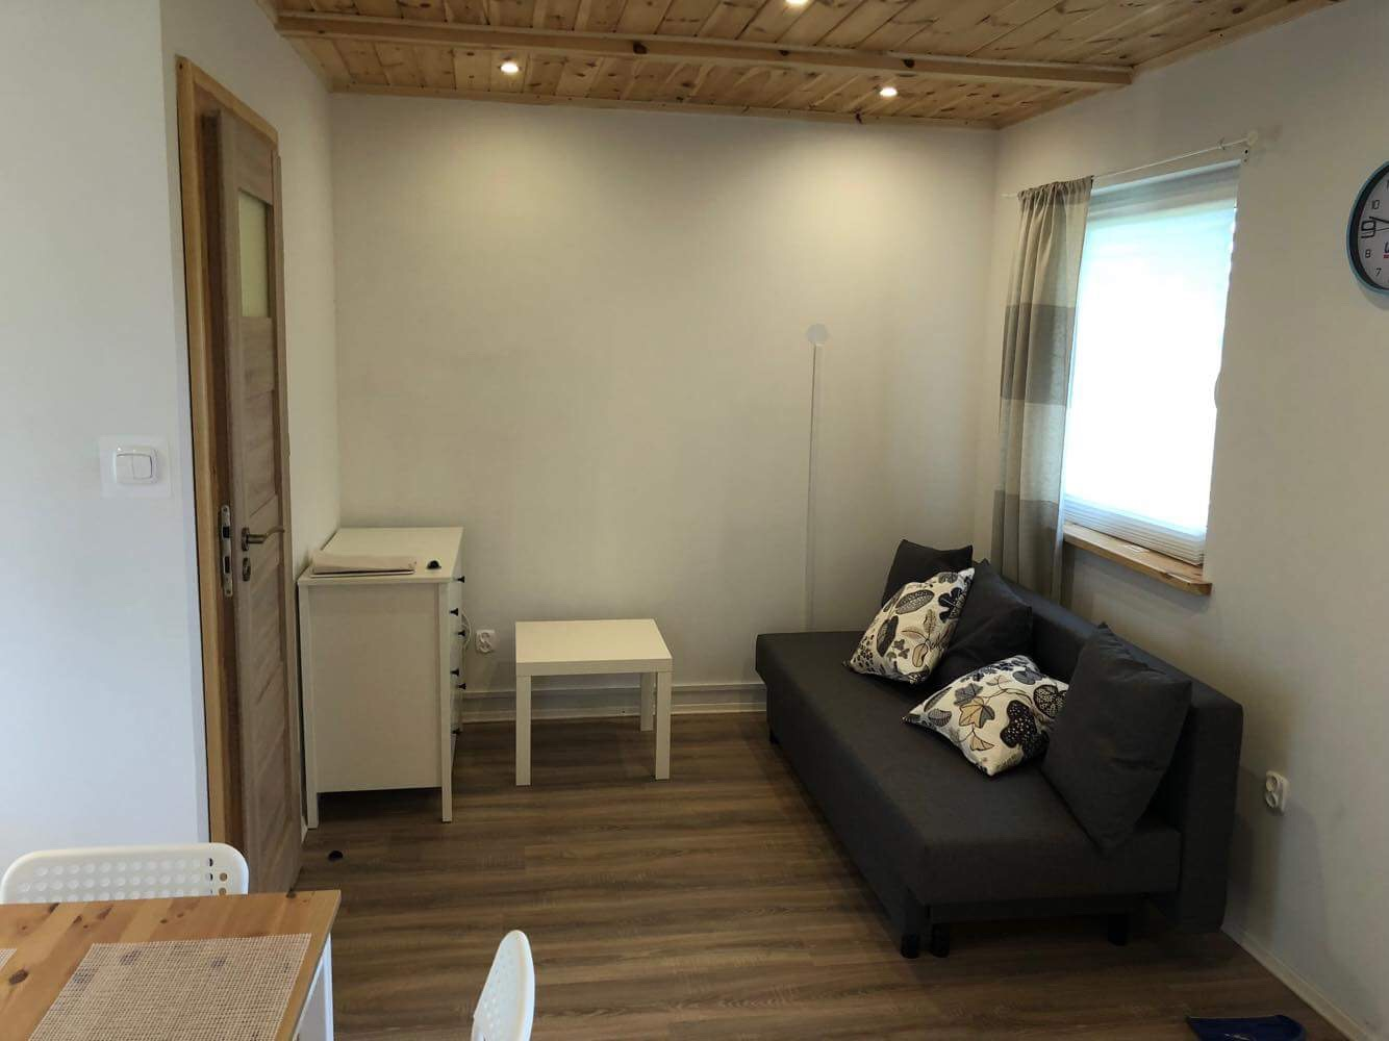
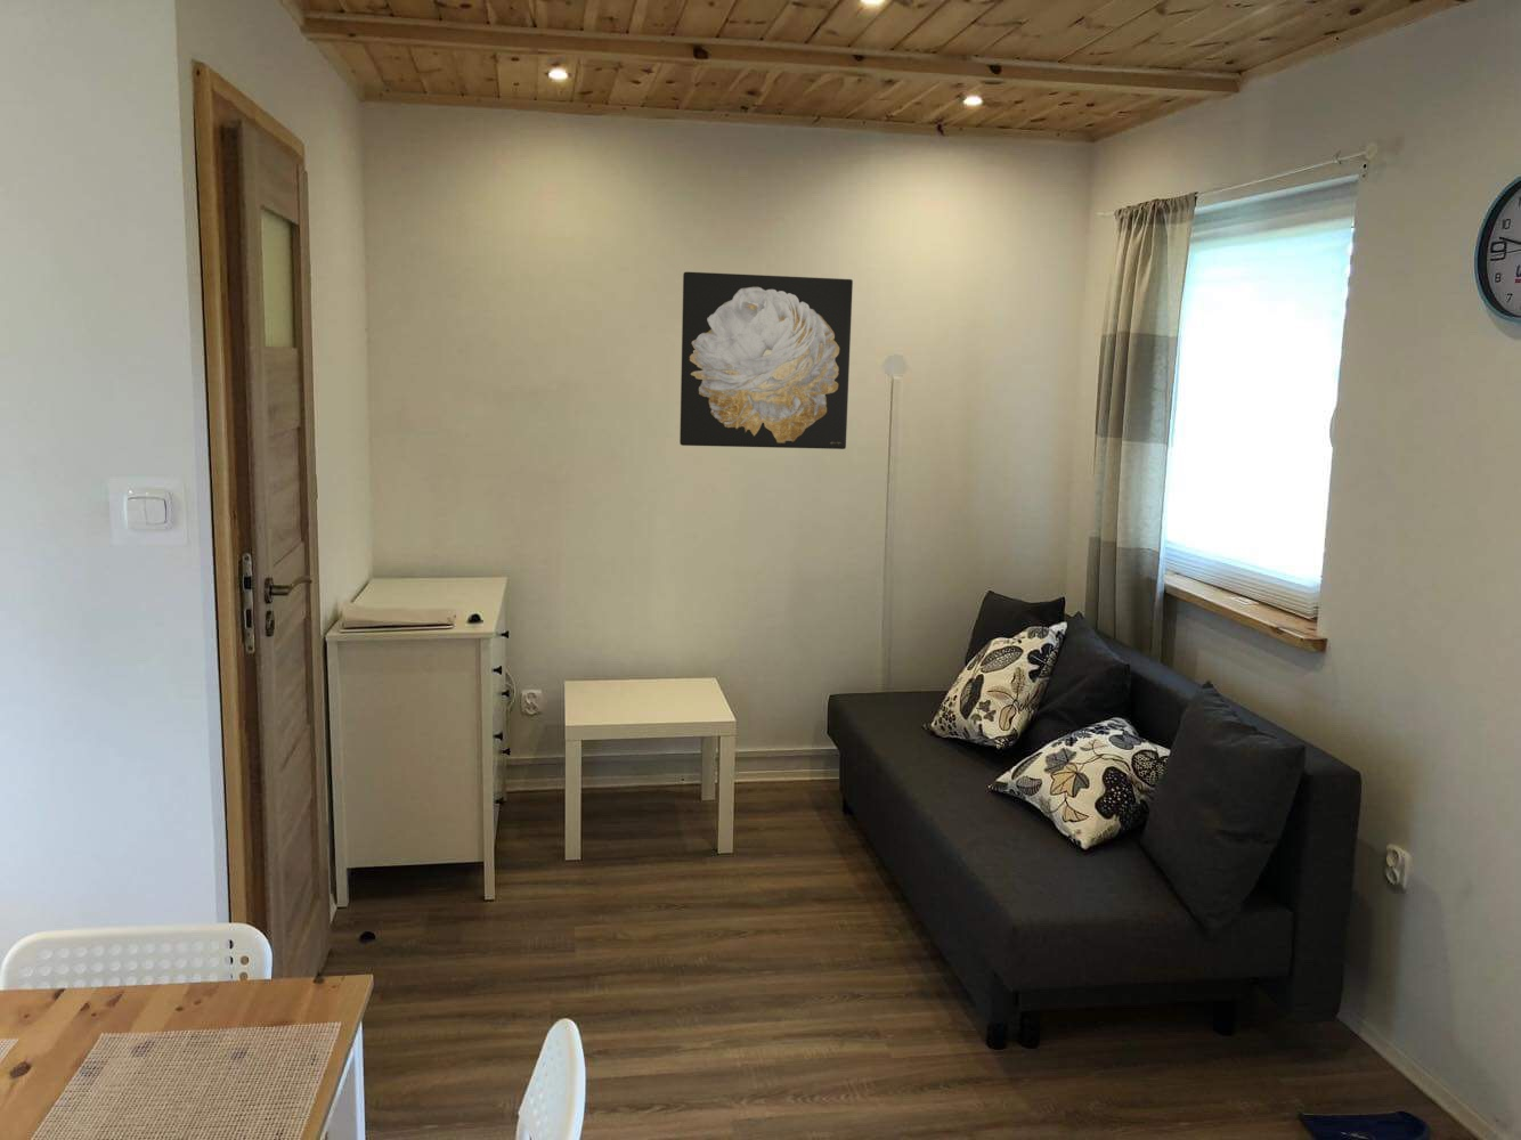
+ wall art (765, 362)
